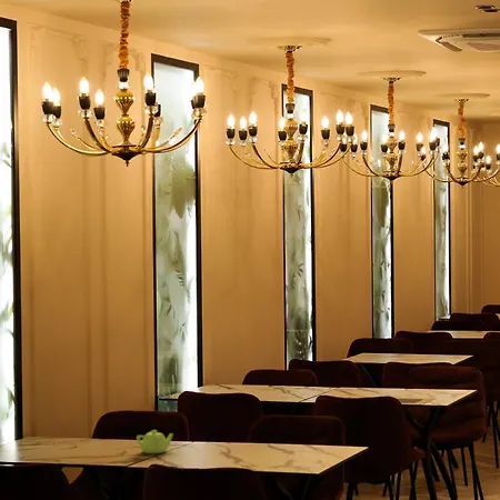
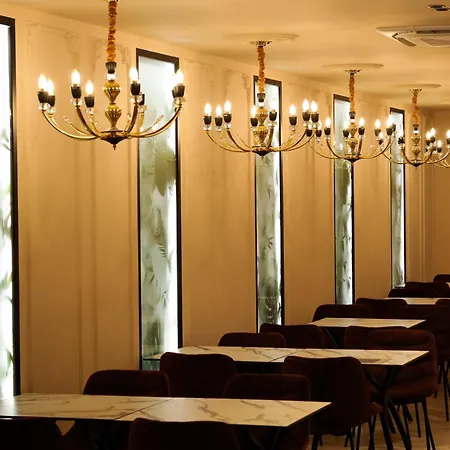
- teapot (154, 440)
